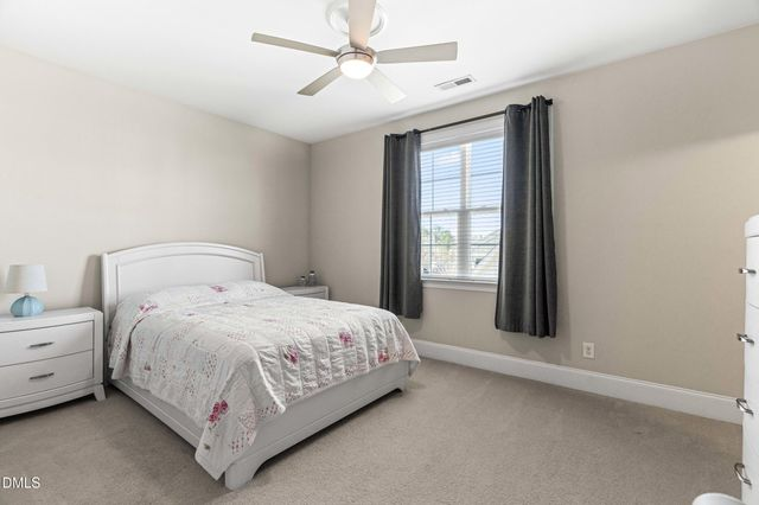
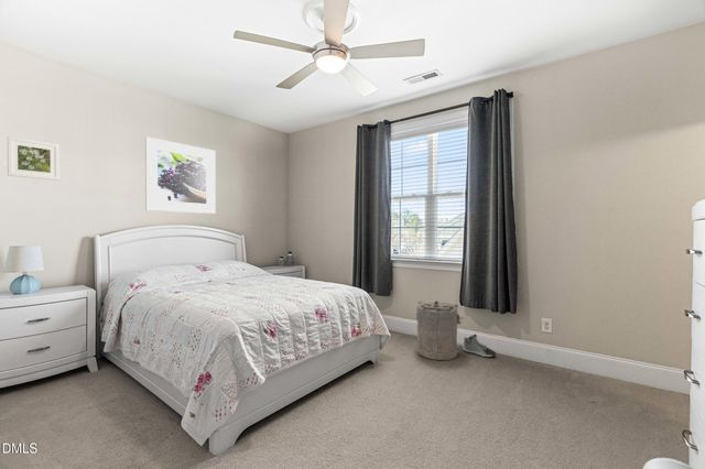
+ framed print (34, 159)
+ sneaker (478, 343)
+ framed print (183, 177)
+ laundry hamper (435, 326)
